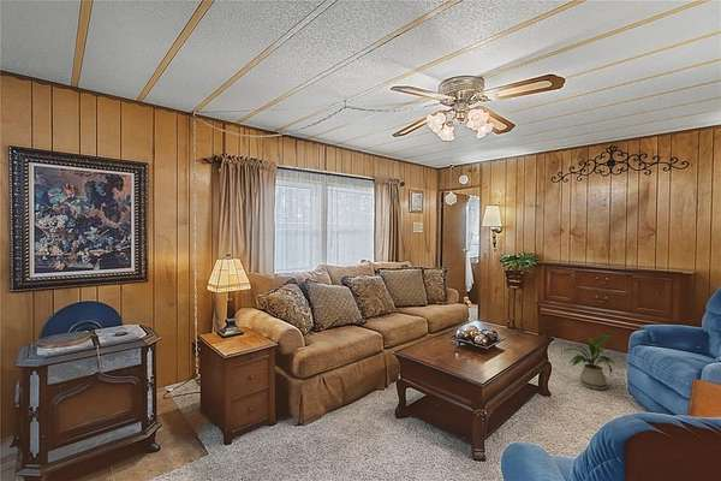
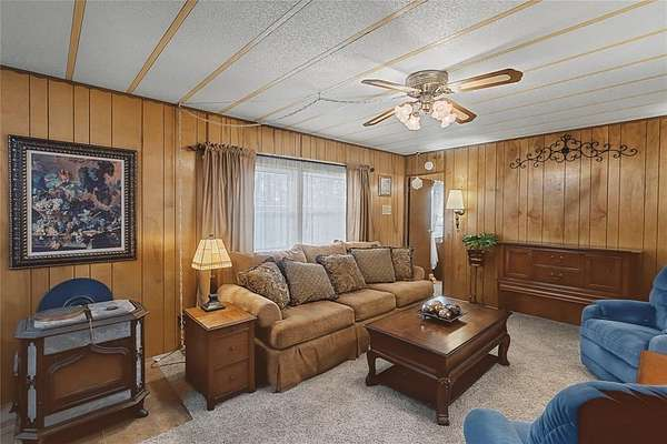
- house plant (586, 358)
